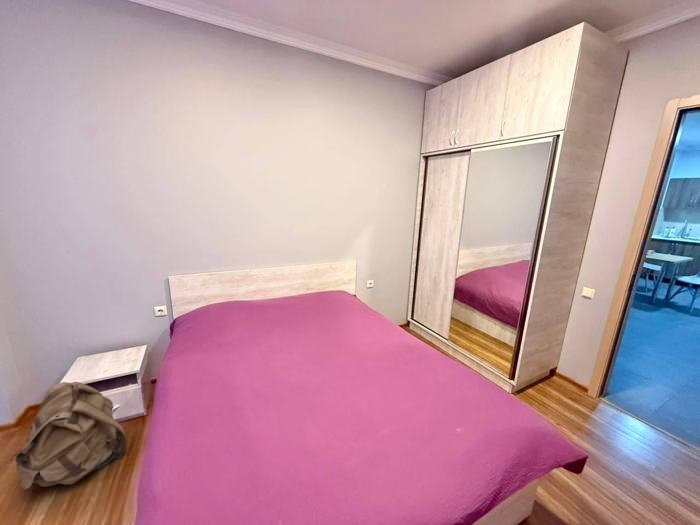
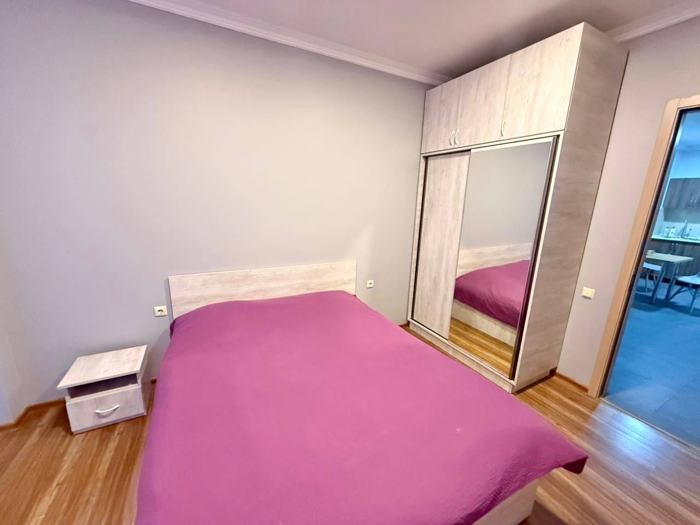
- backpack (77, 420)
